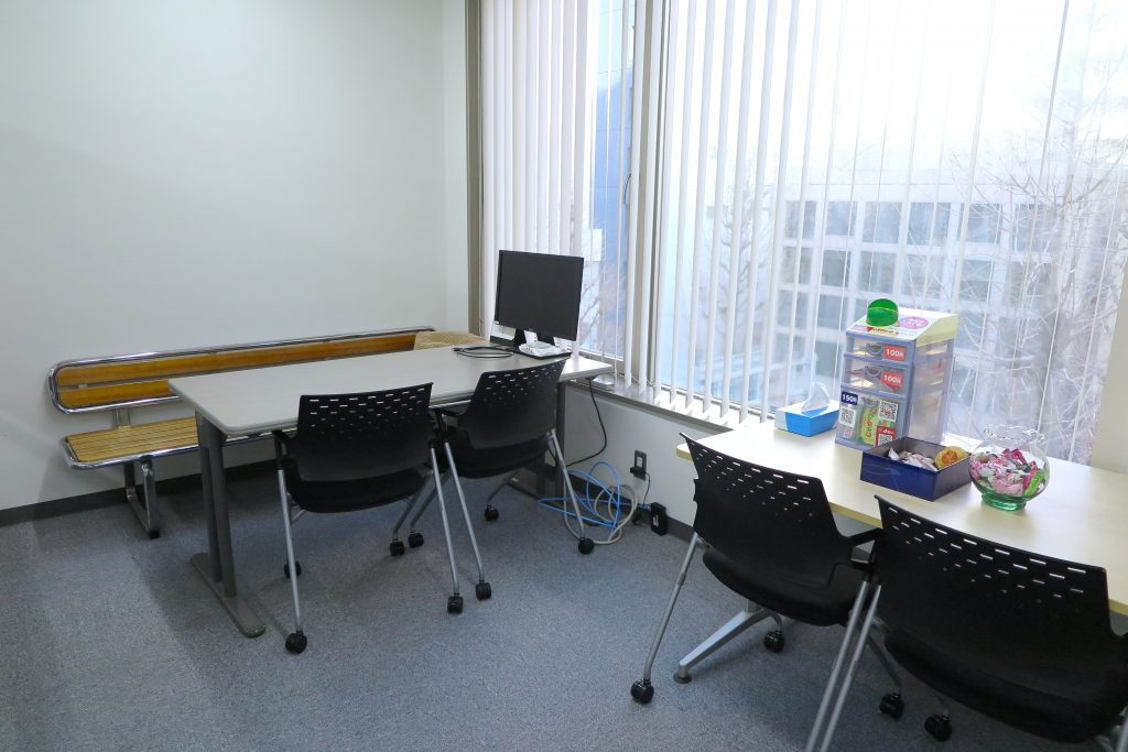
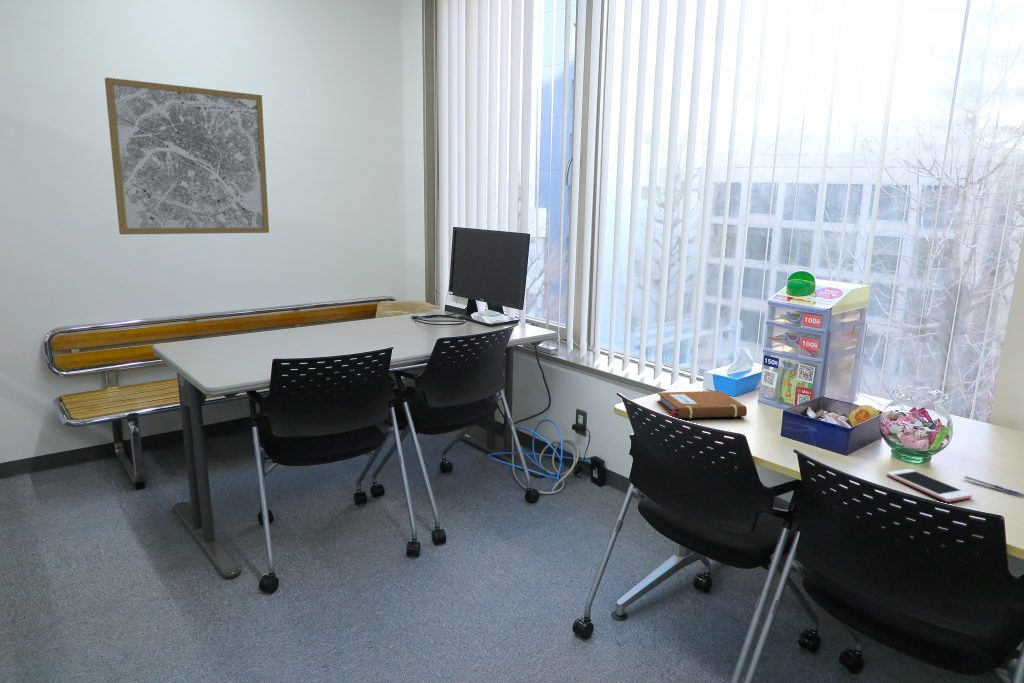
+ wall art (193, 161)
+ cell phone (927, 484)
+ pen (993, 485)
+ notebook (698, 404)
